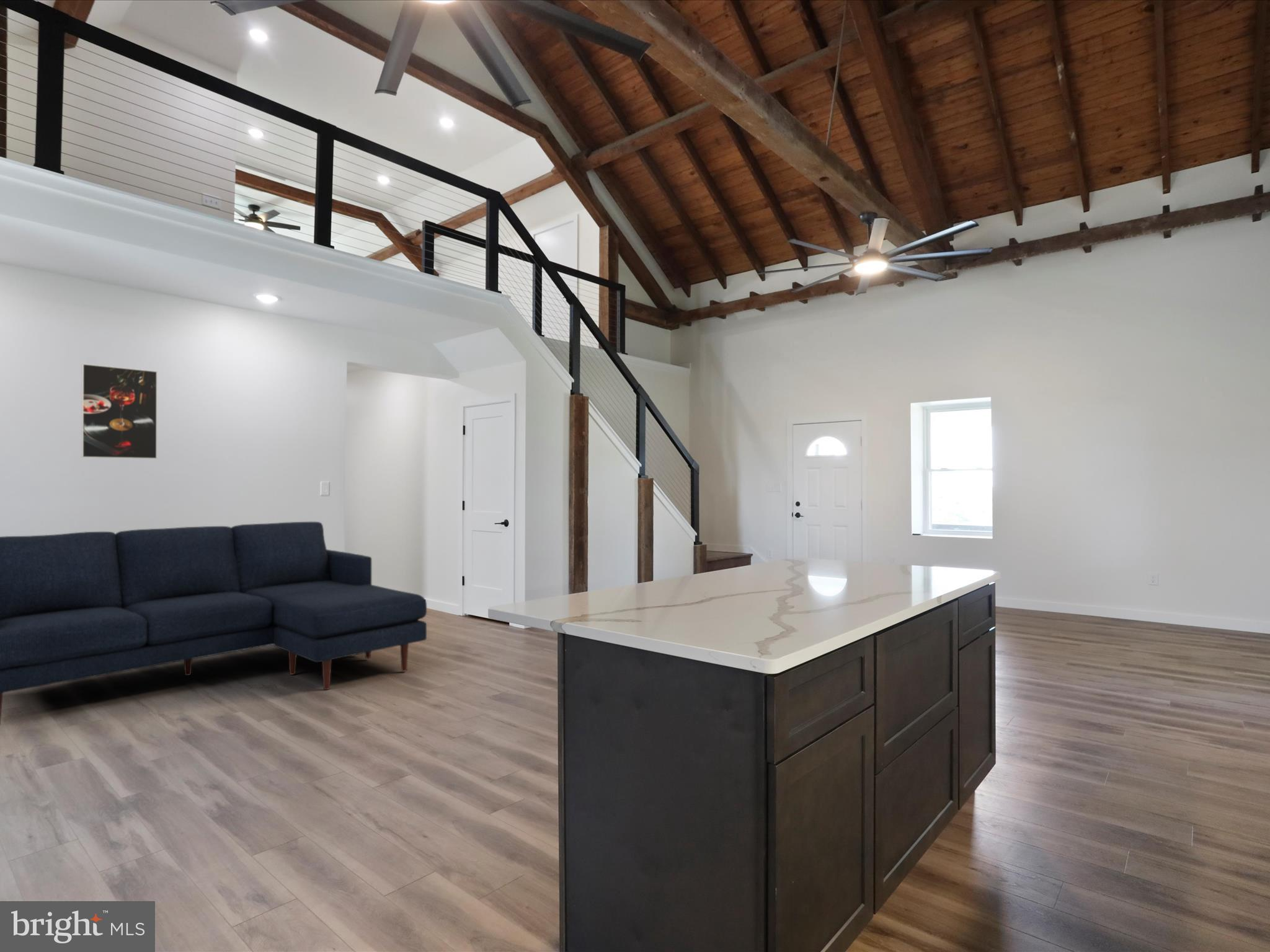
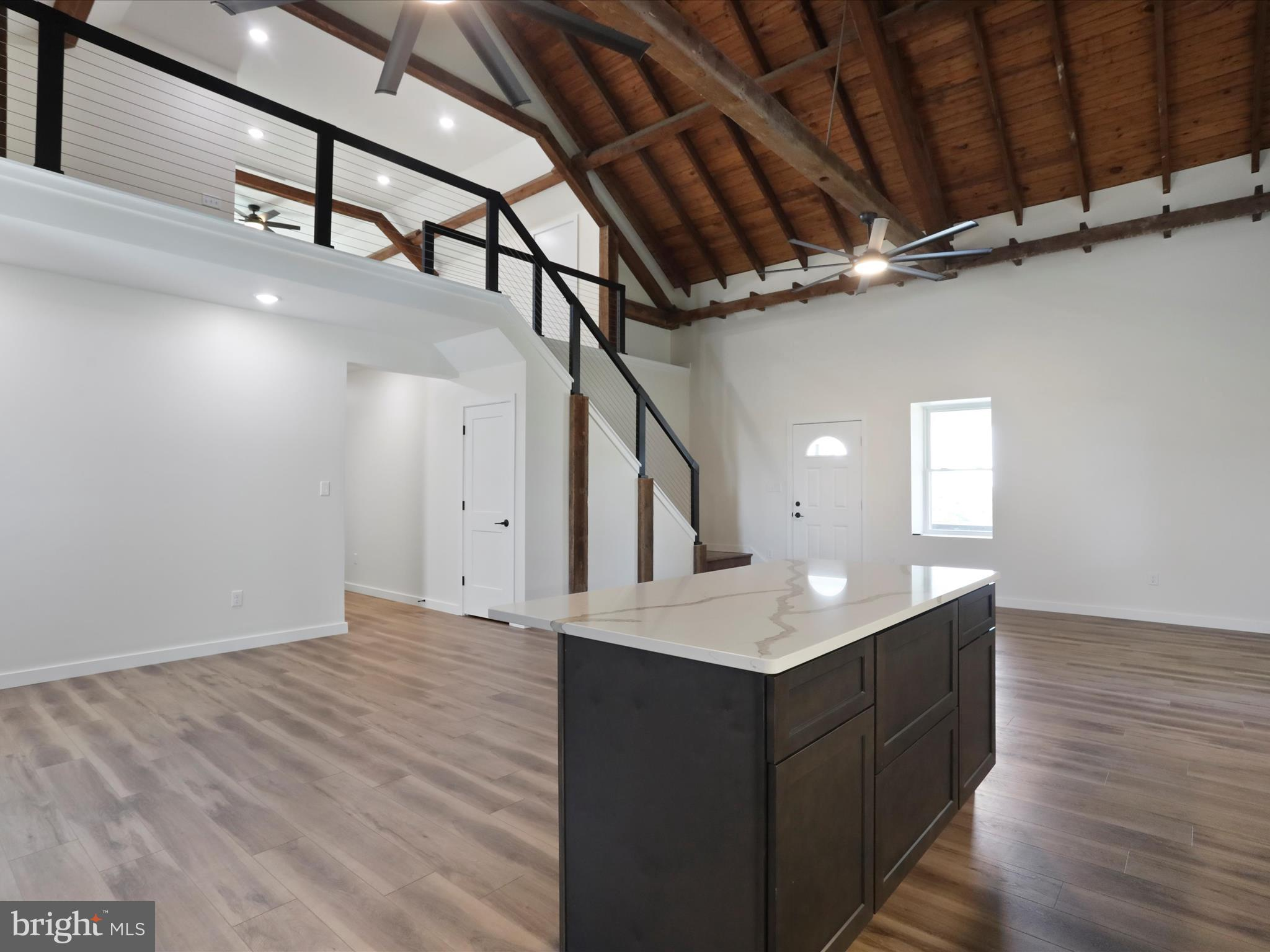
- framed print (120, 413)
- sofa (205, 607)
